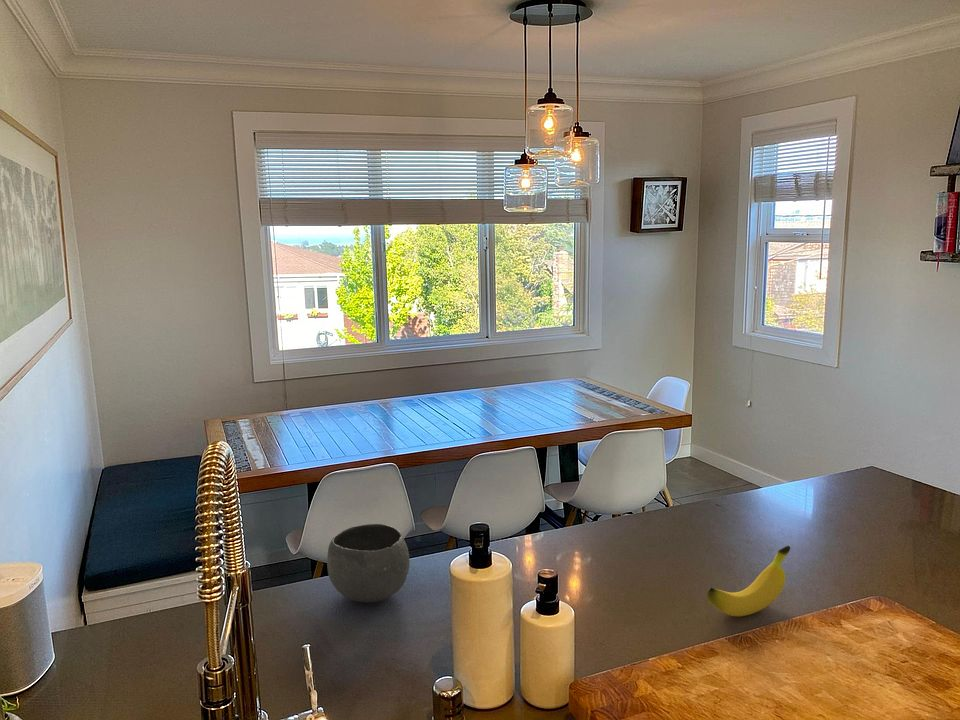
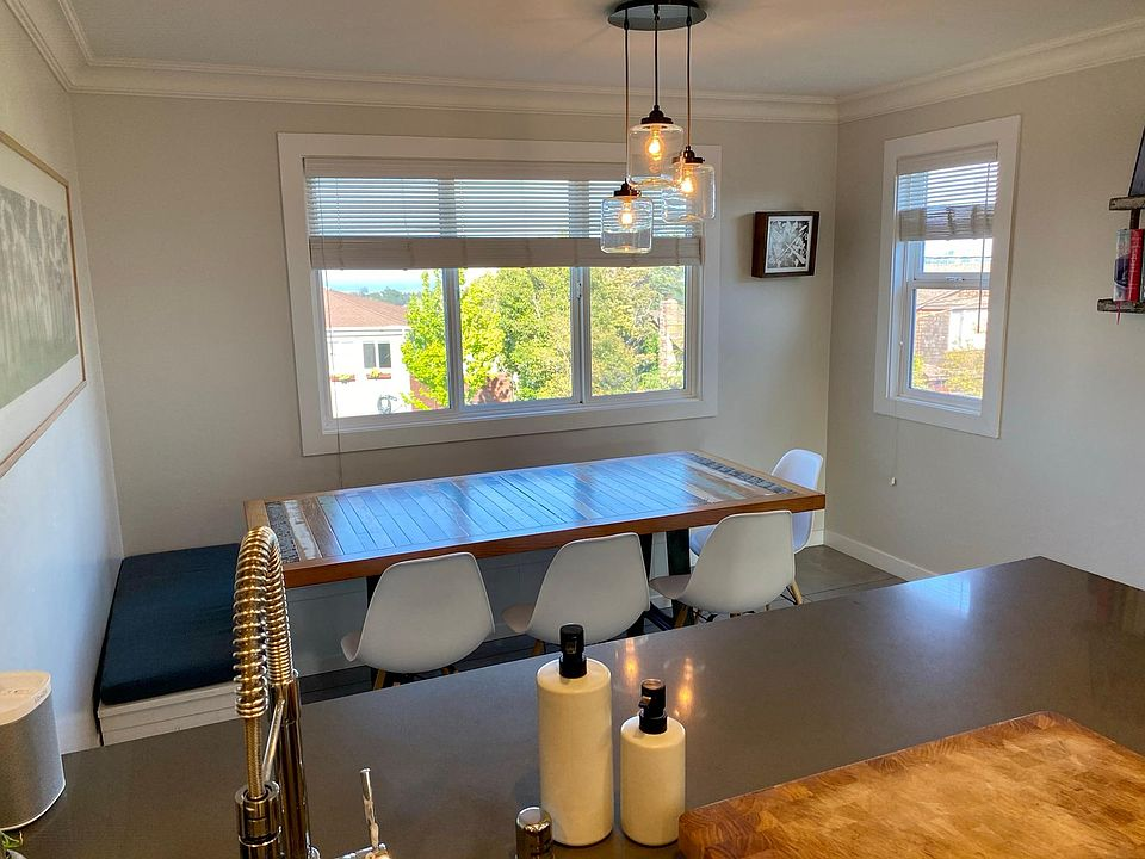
- banana (751, 584)
- ceramic bowl (369, 566)
